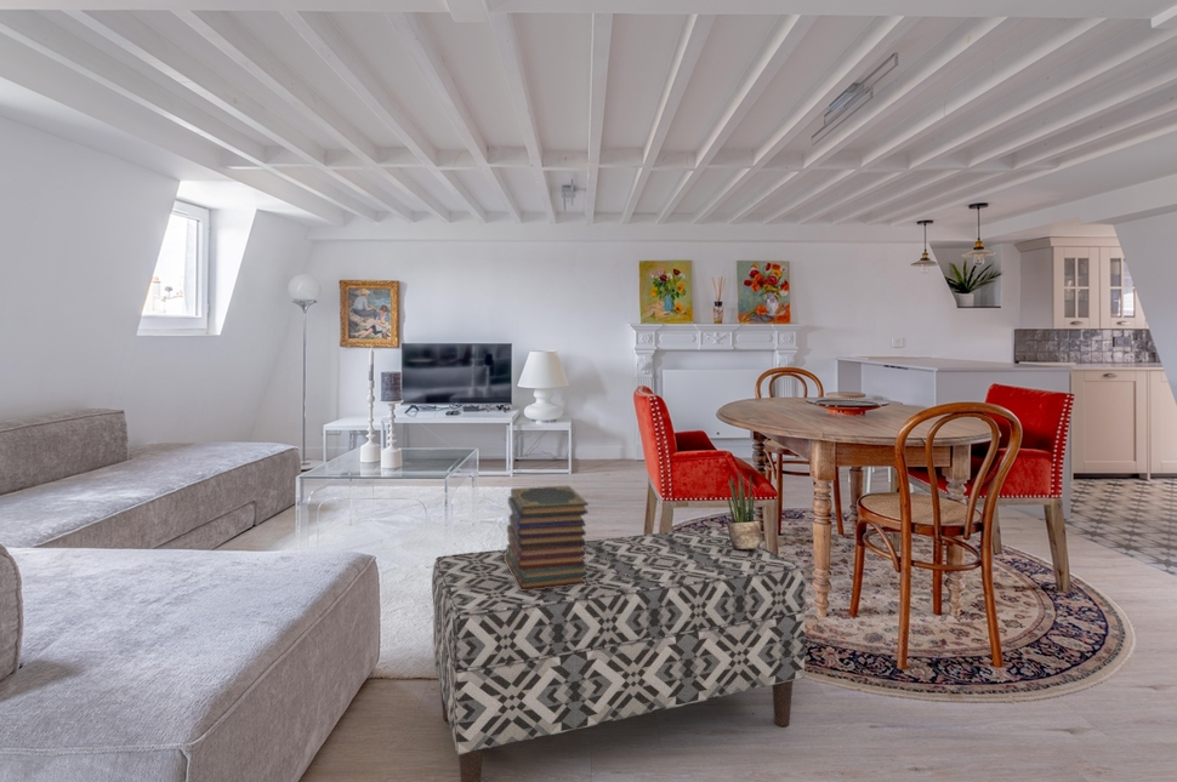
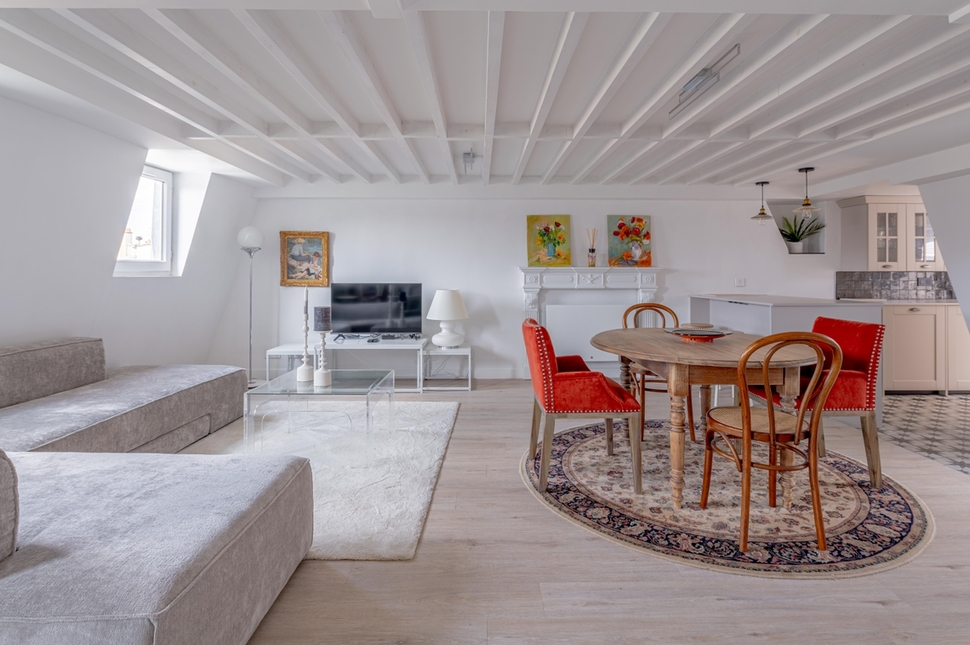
- potted plant (741, 508)
- bench (614, 640)
- book stack (545, 532)
